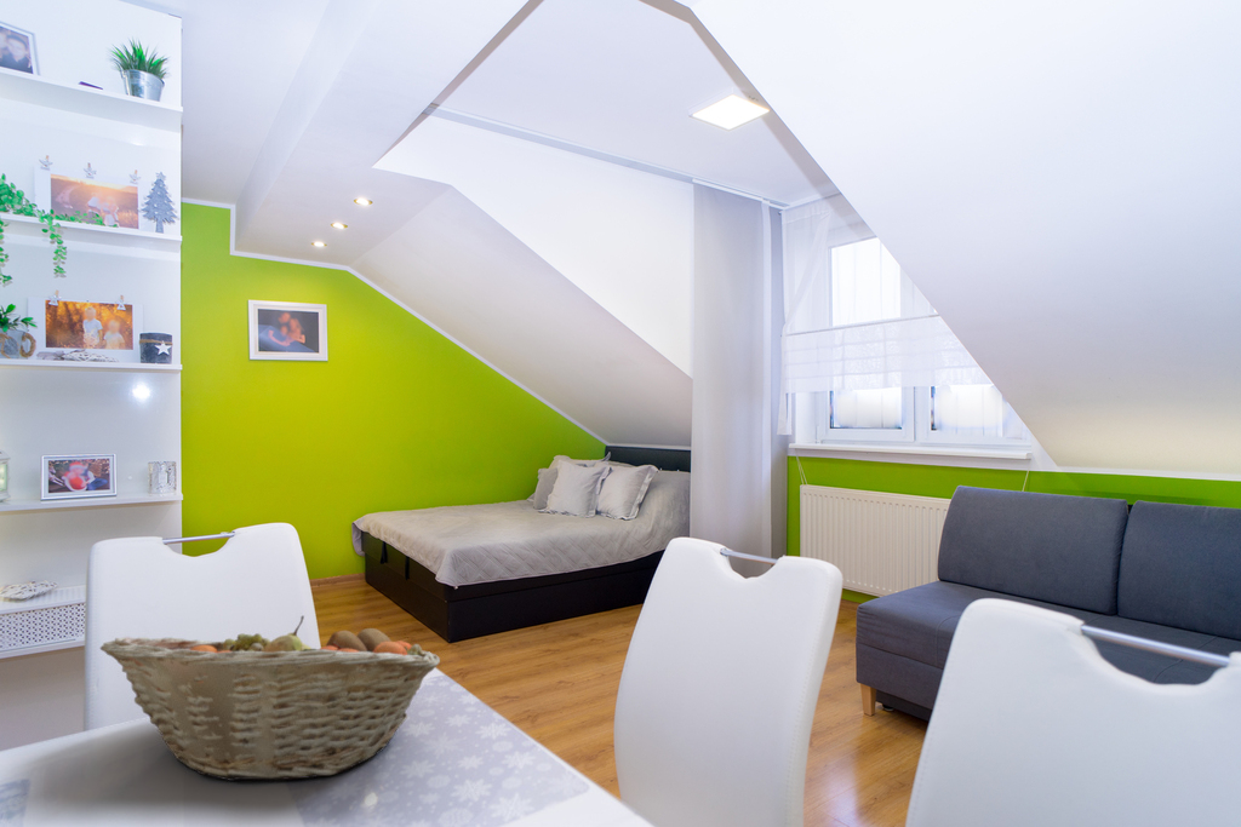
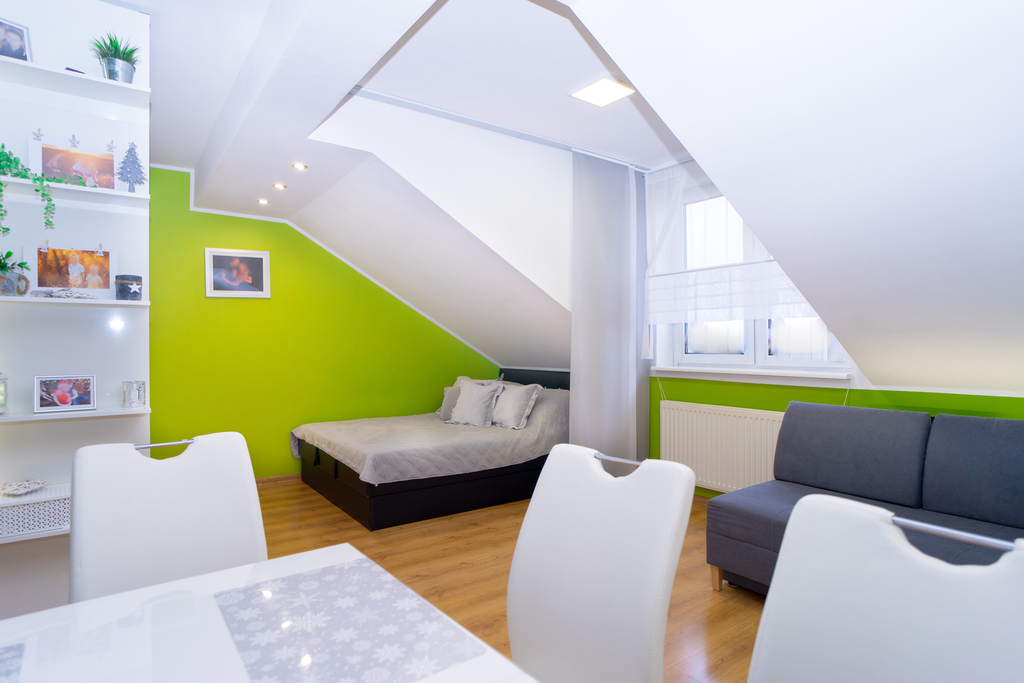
- fruit basket (280, 677)
